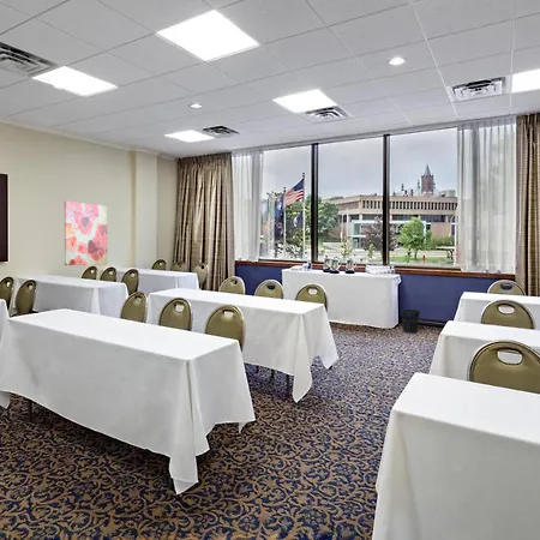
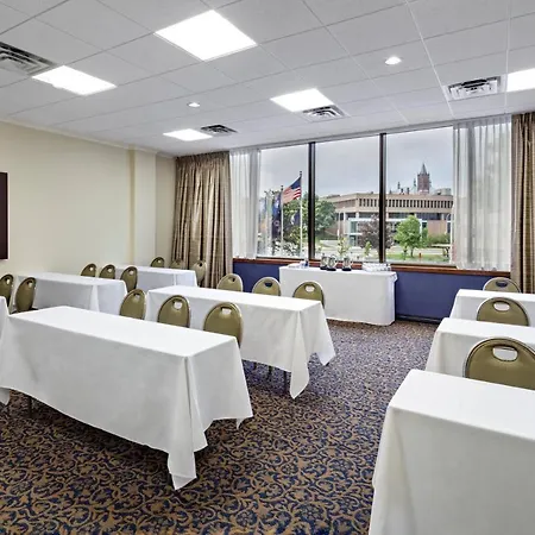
- wastebasket (409, 320)
- wall art (86, 234)
